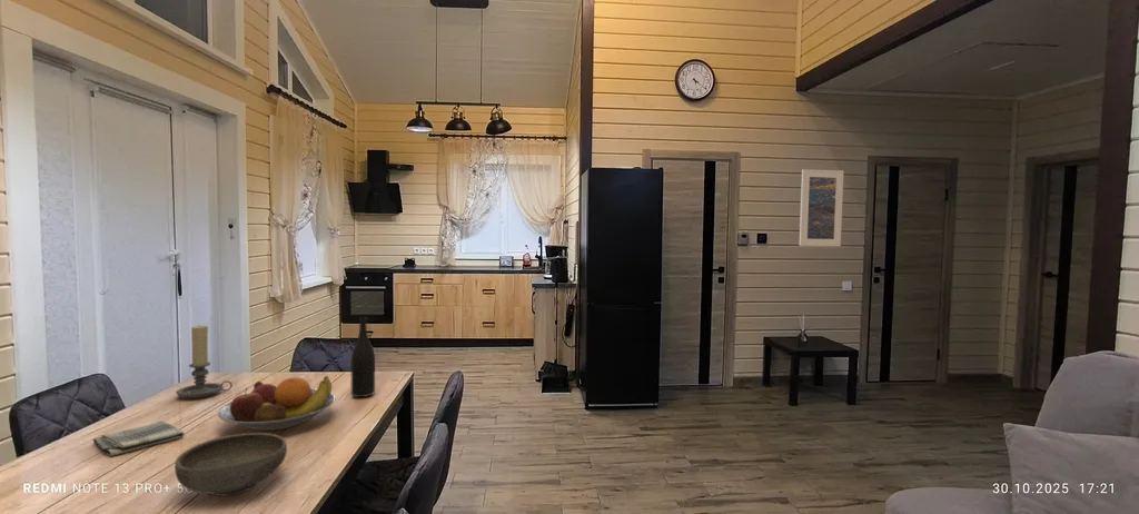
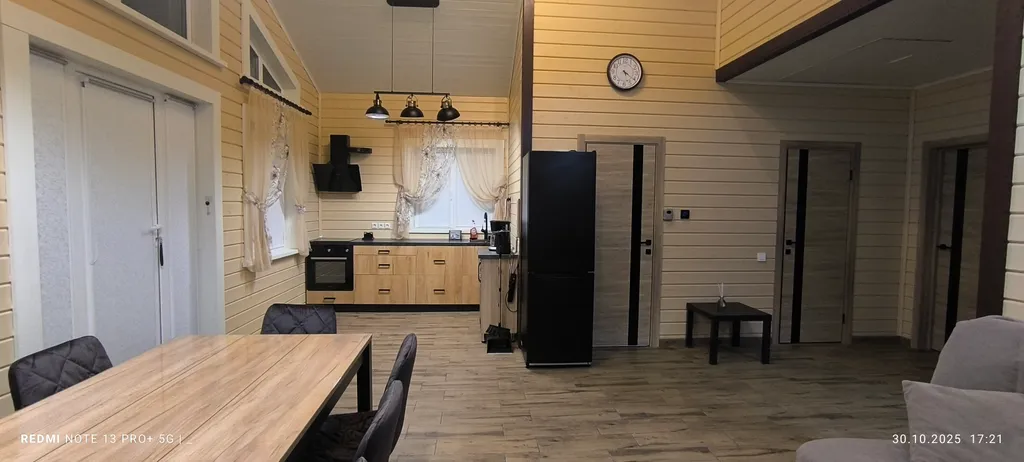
- dish towel (138, 435)
- wine bottle (363, 355)
- candle holder (205, 359)
- bowl (234, 467)
- fruit bowl (279, 399)
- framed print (821, 208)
